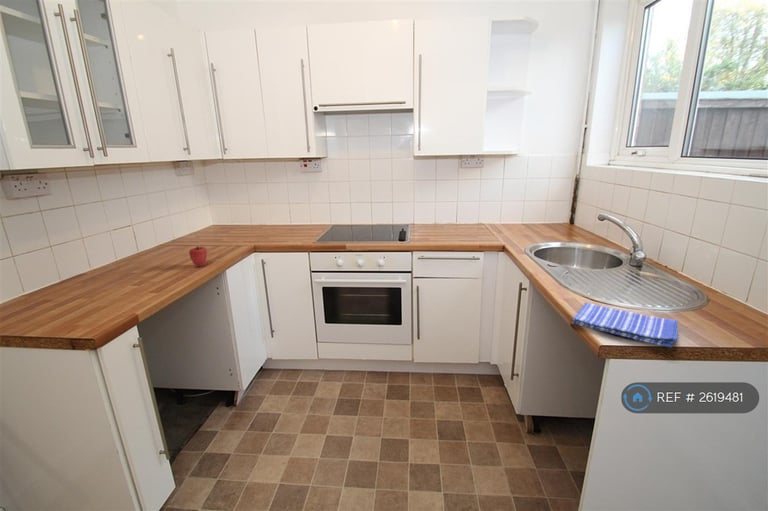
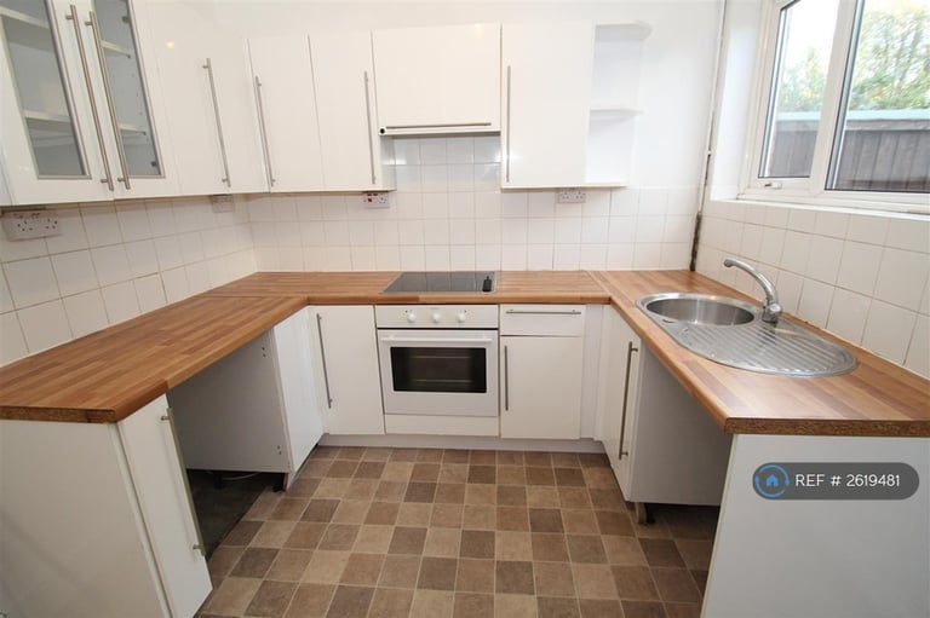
- apple (198, 256)
- dish towel (624, 320)
